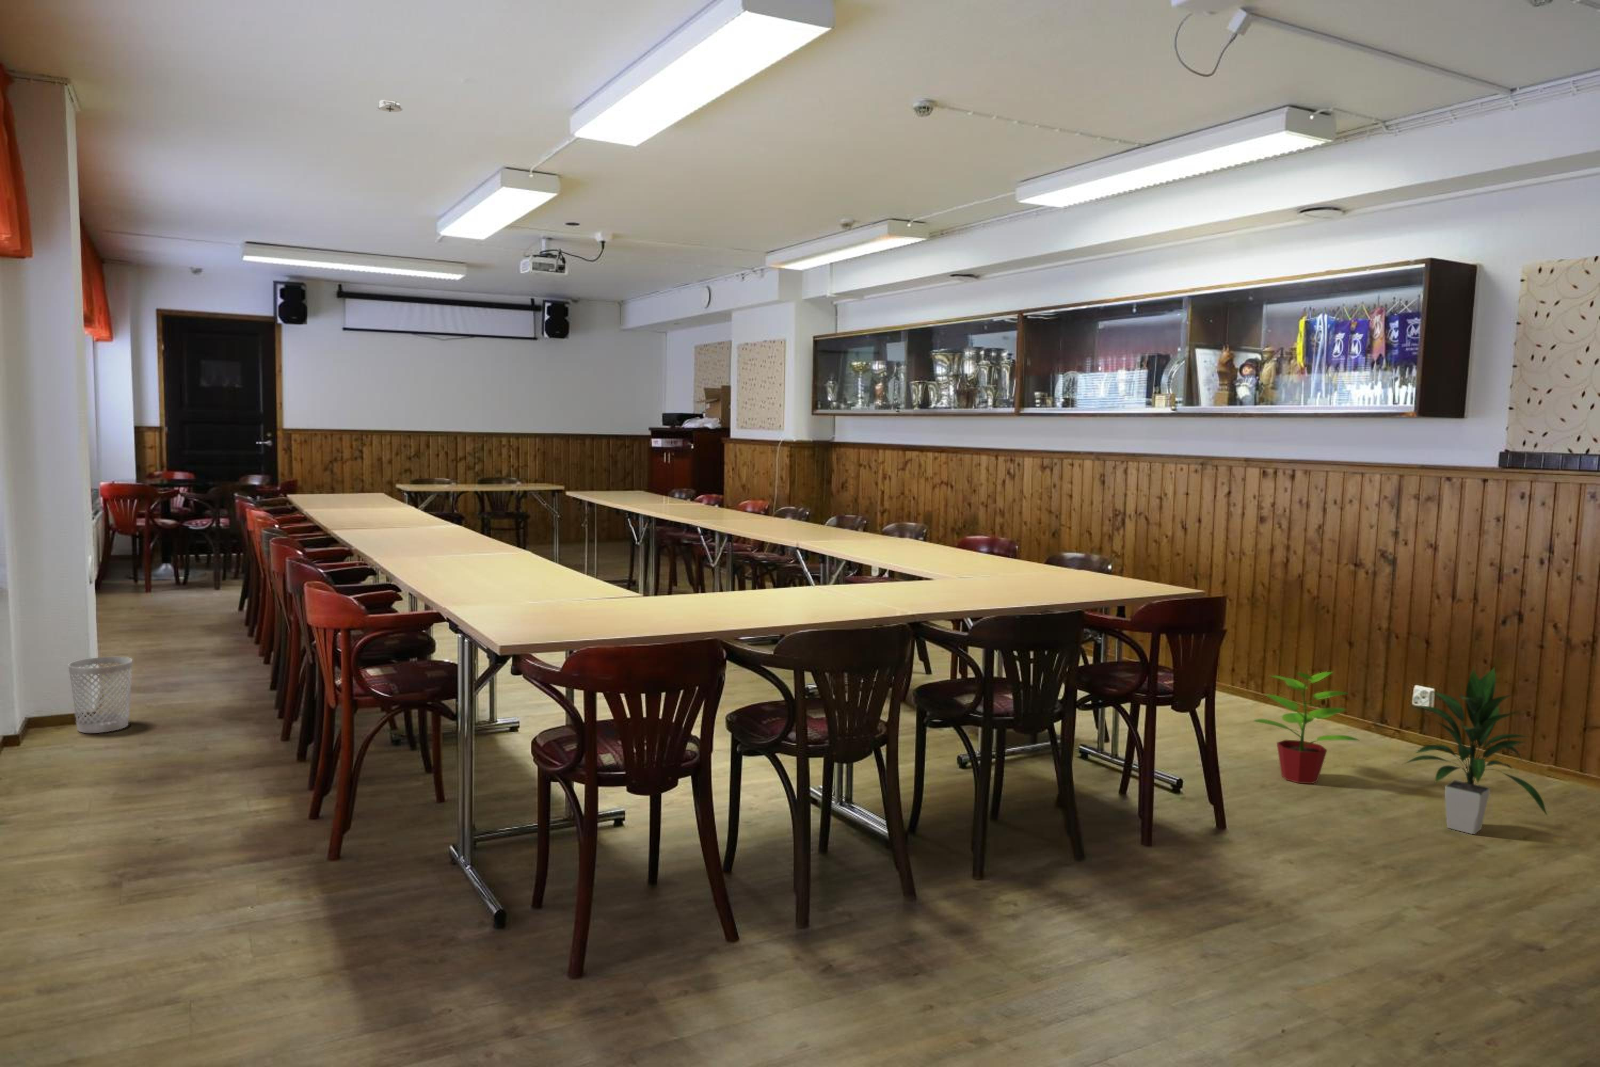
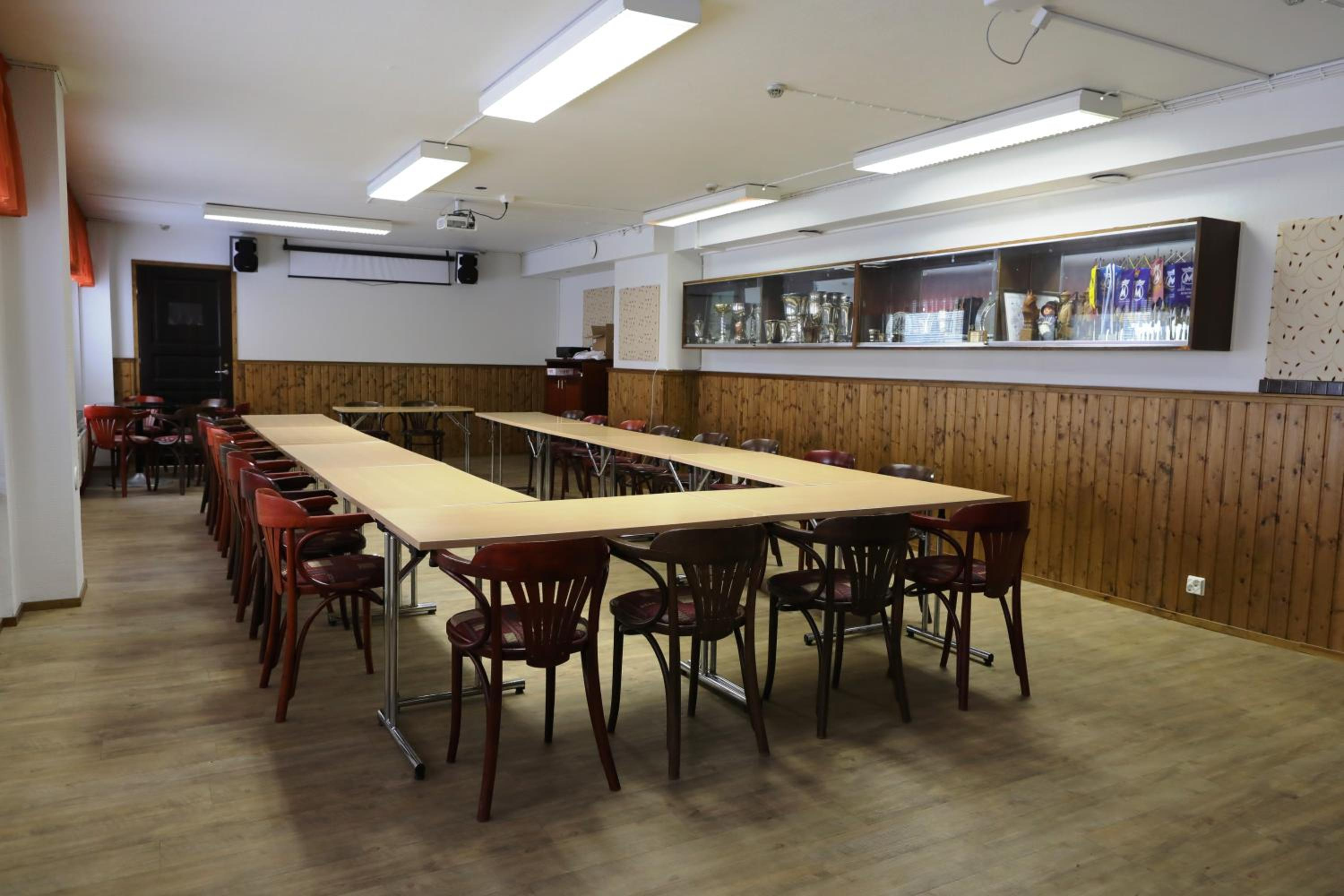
- indoor plant (1475, 751)
- smoke detector (389, 106)
- potted plant (1300, 720)
- wastebasket (102, 694)
